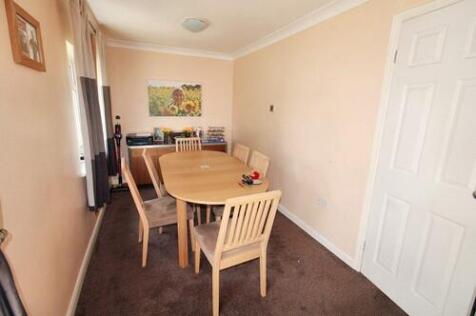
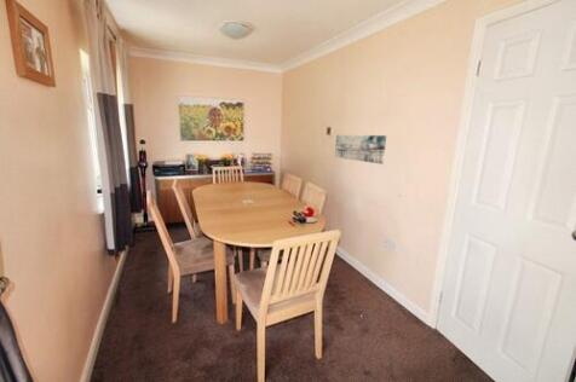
+ wall art (357, 147)
